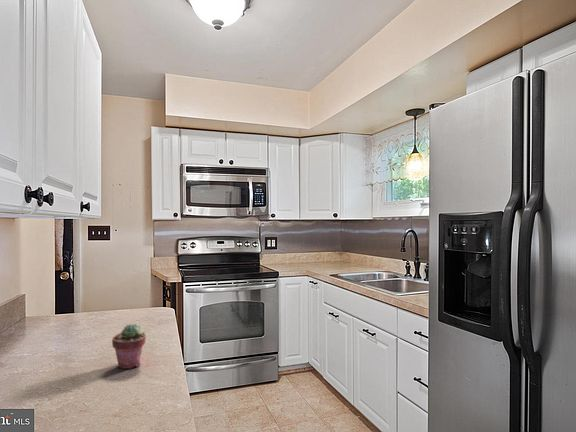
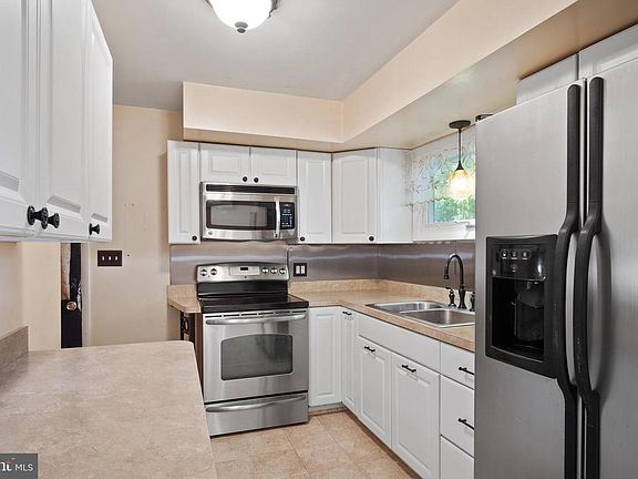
- potted succulent (129, 344)
